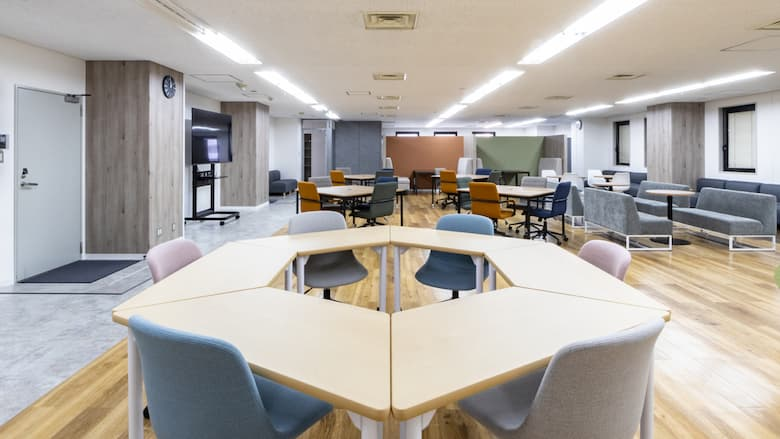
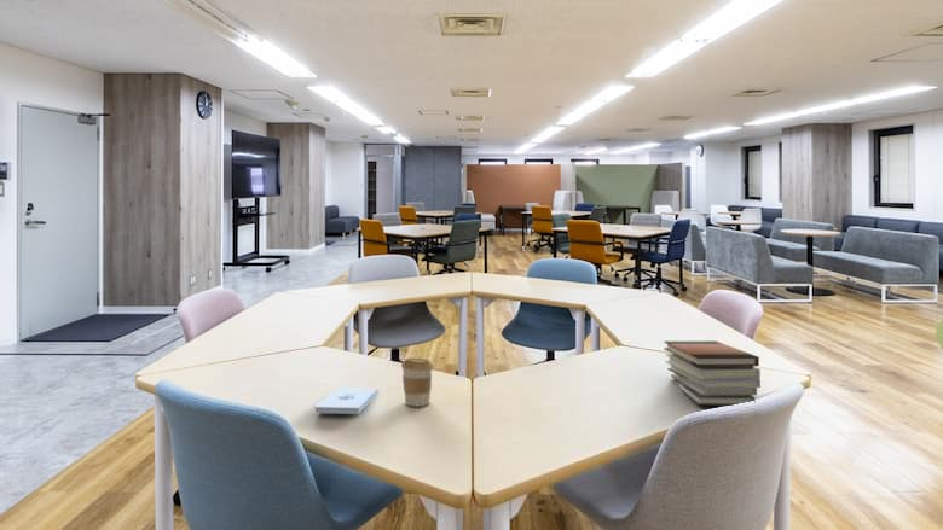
+ notepad (347, 400)
+ coffee cup (417, 380)
+ book stack (708, 371)
